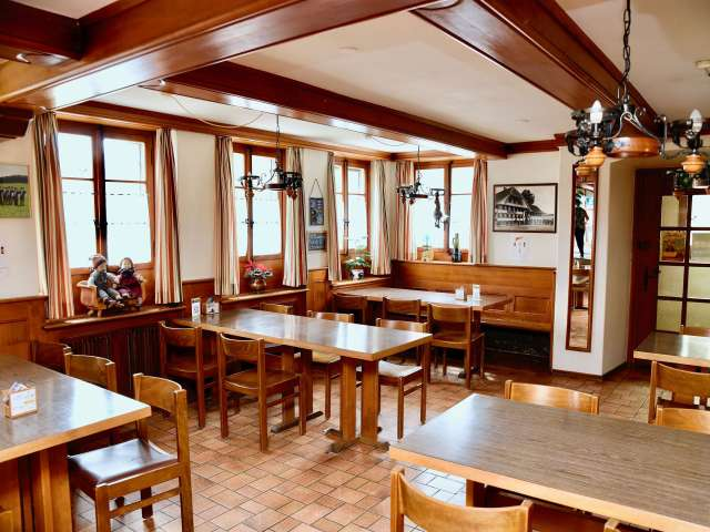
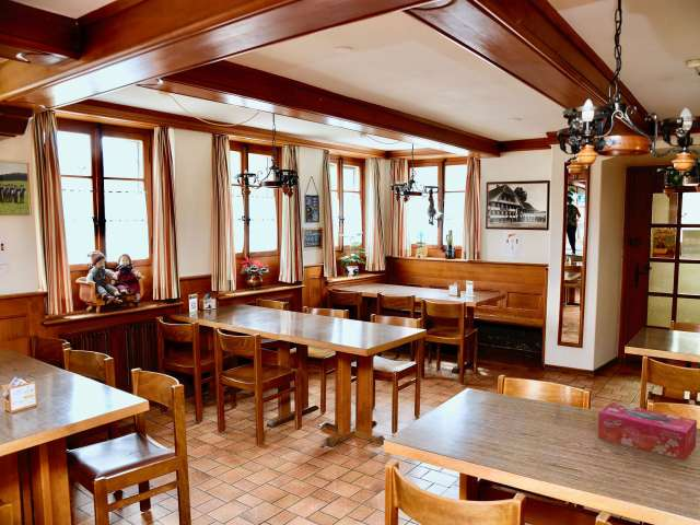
+ tissue box (645, 429)
